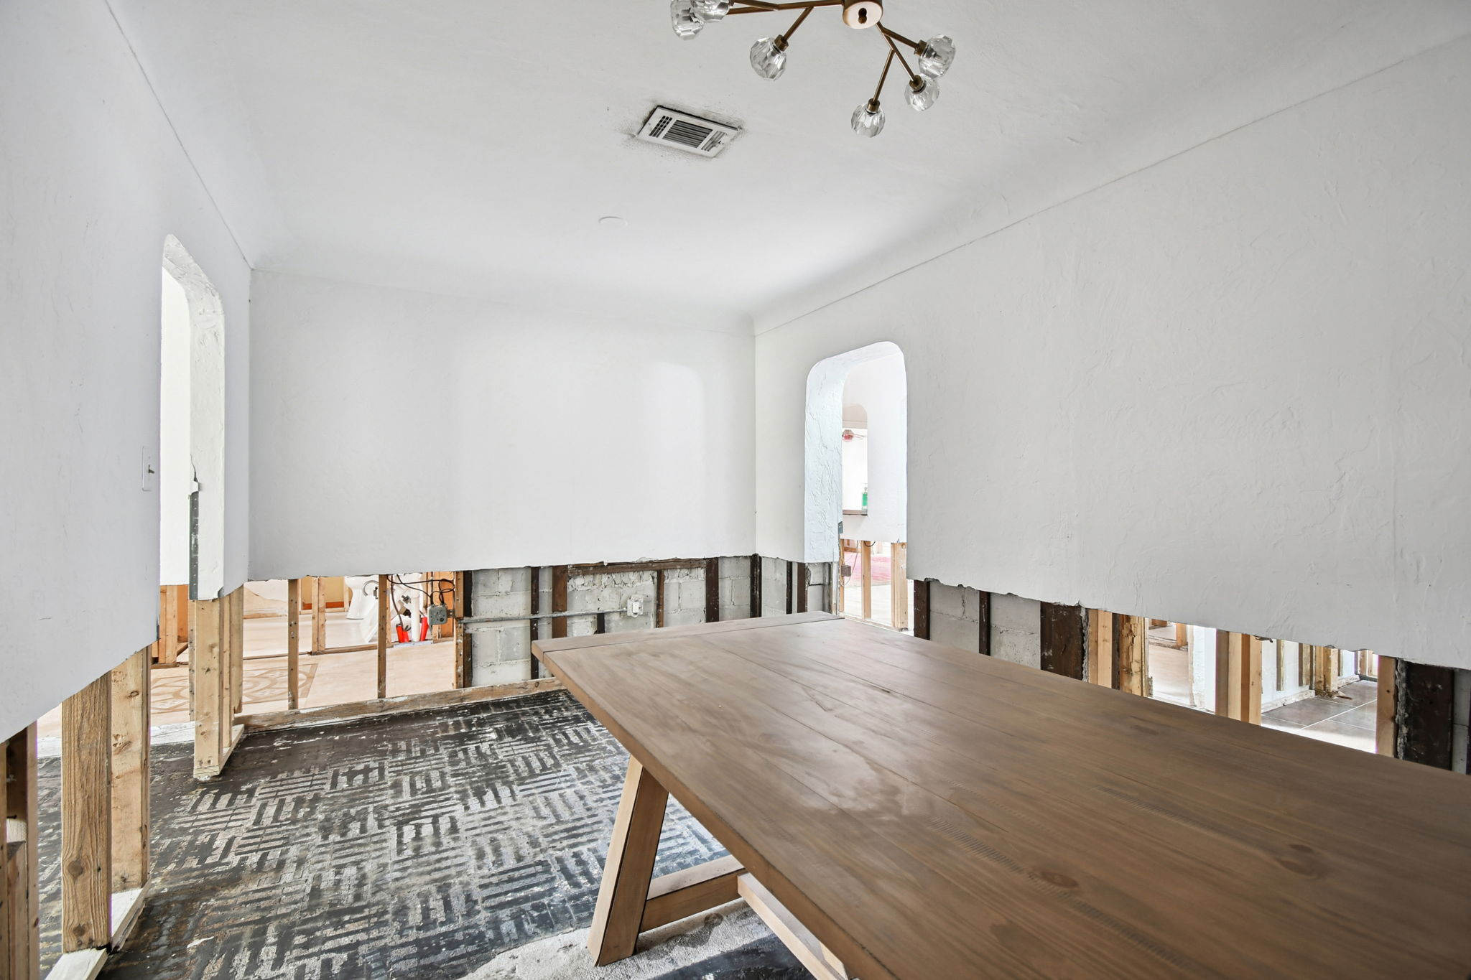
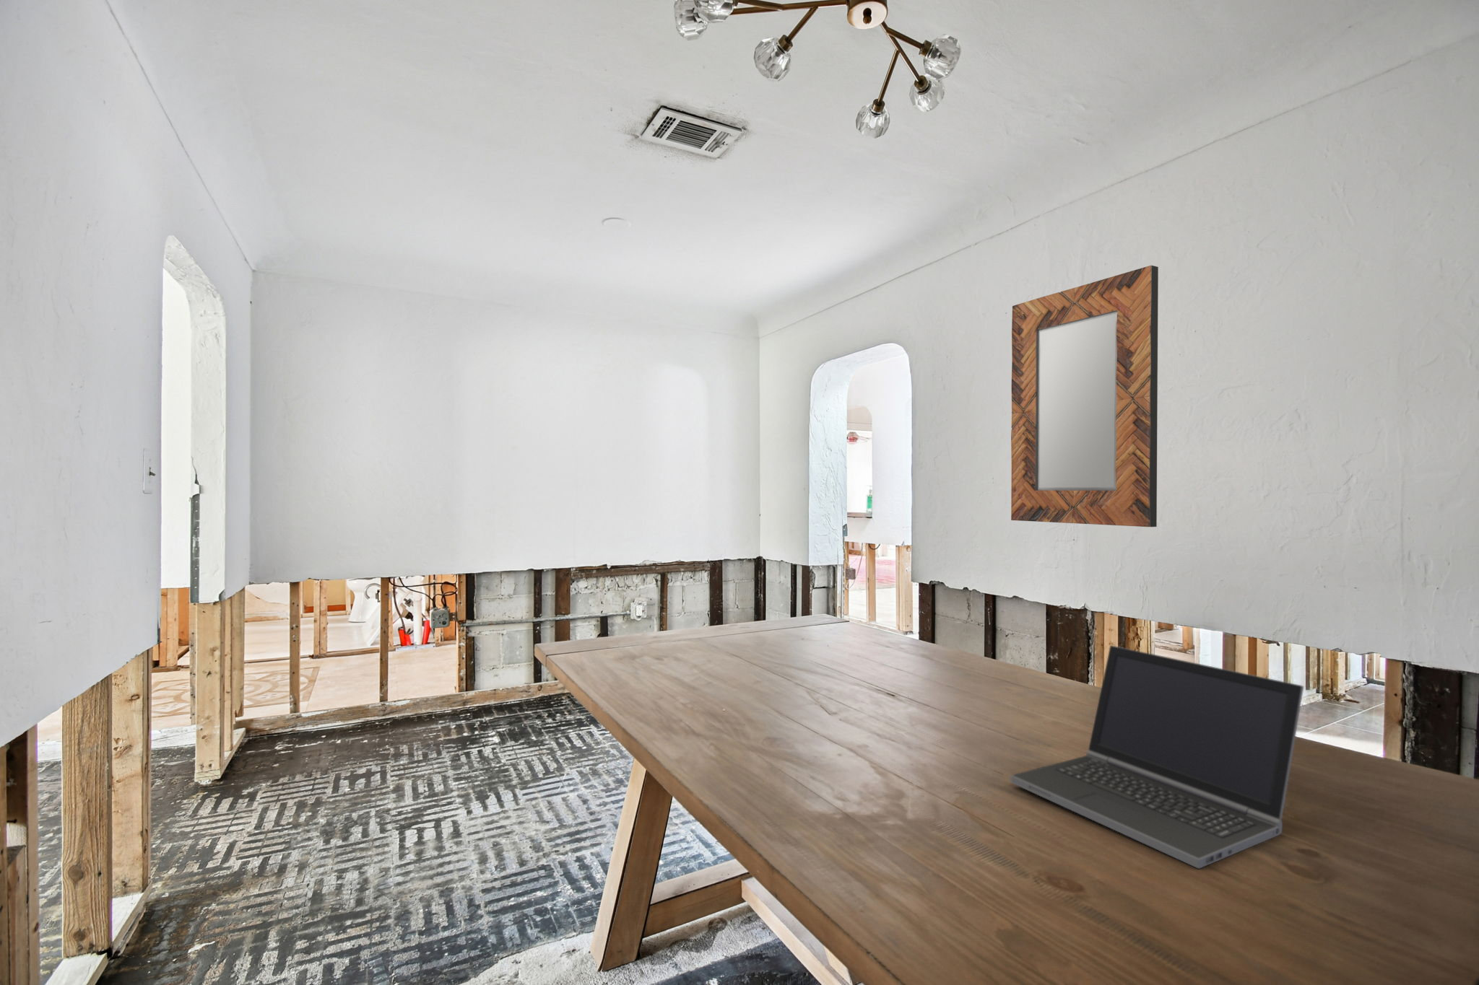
+ laptop computer (1148, 738)
+ home mirror (1077, 406)
